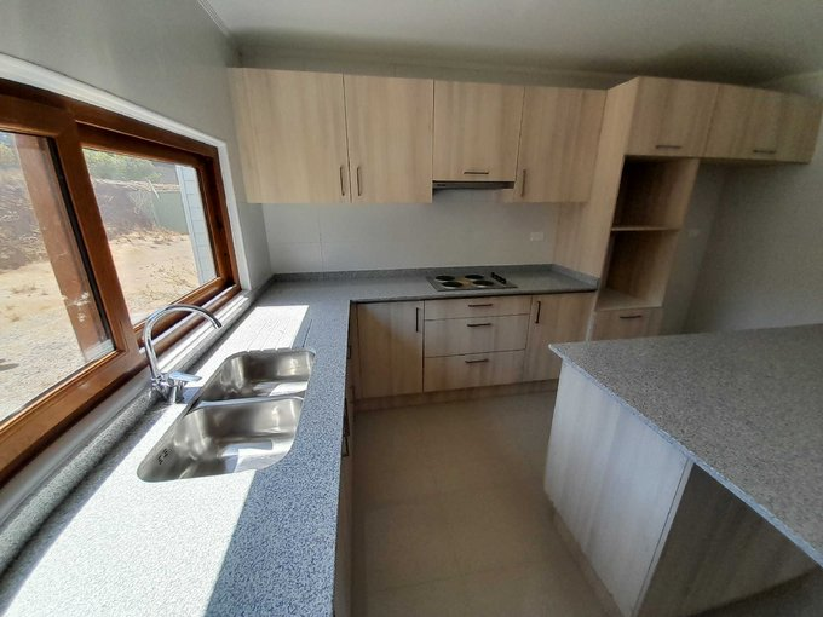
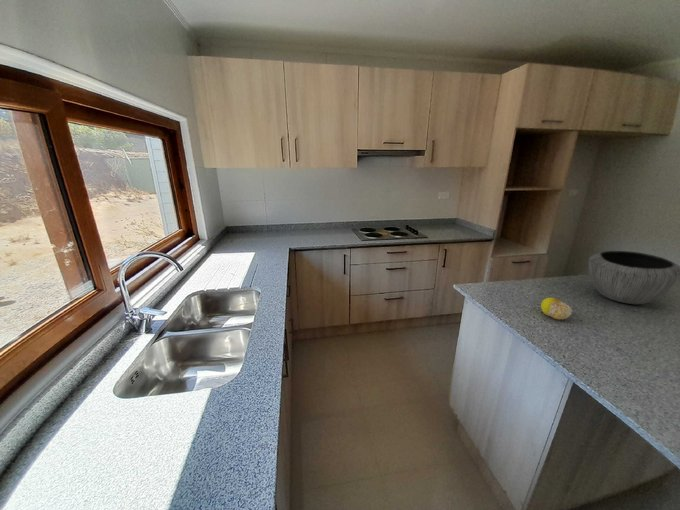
+ fruit (555, 308)
+ bowl (627, 278)
